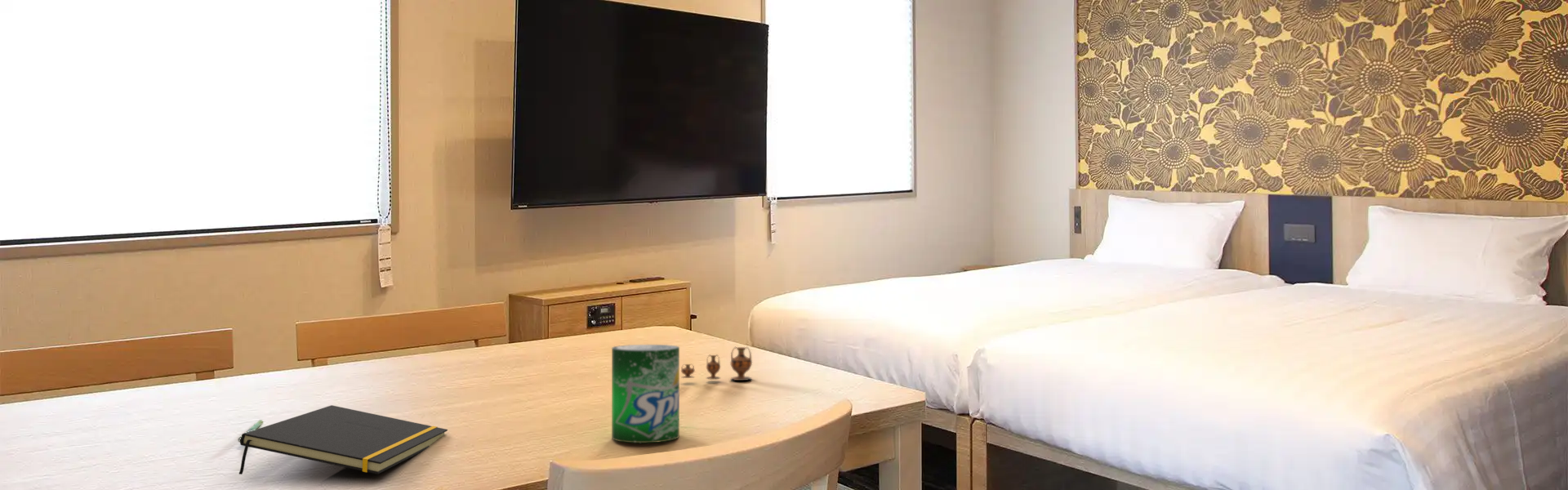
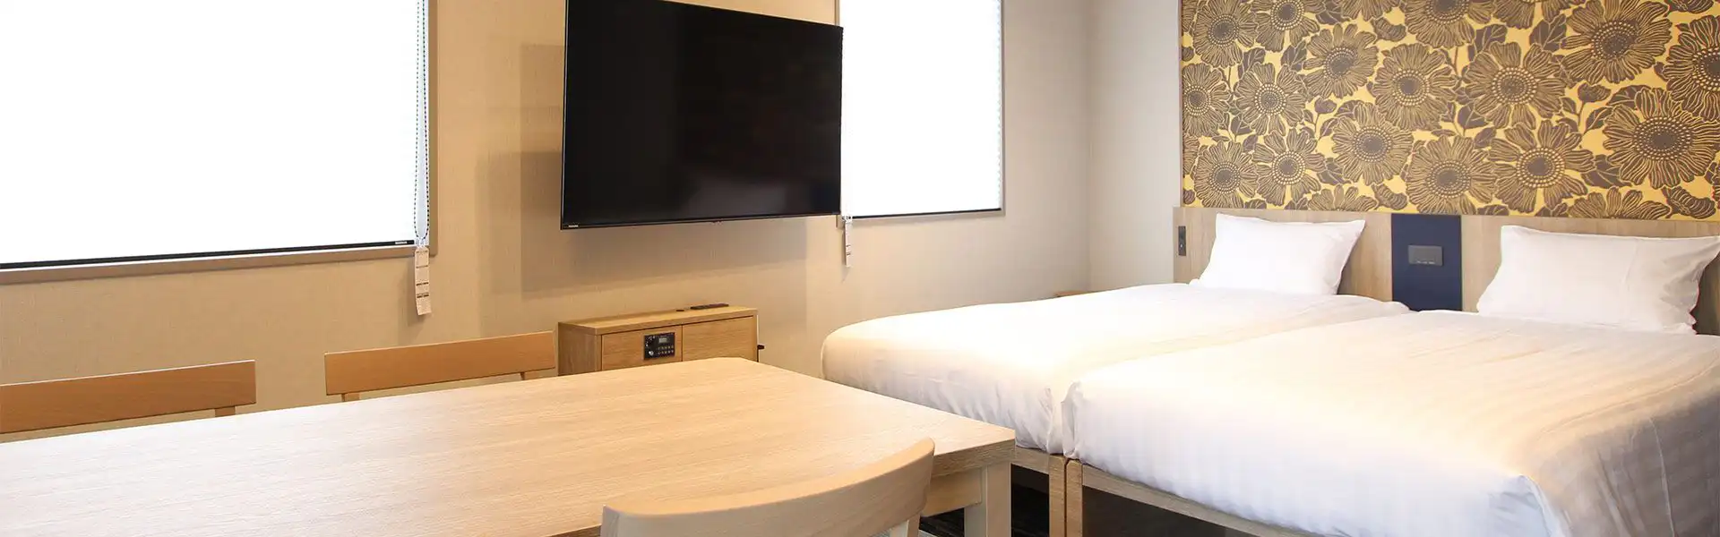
- pen (251, 430)
- beverage can (645, 392)
- notepad (352, 436)
- vase (716, 363)
